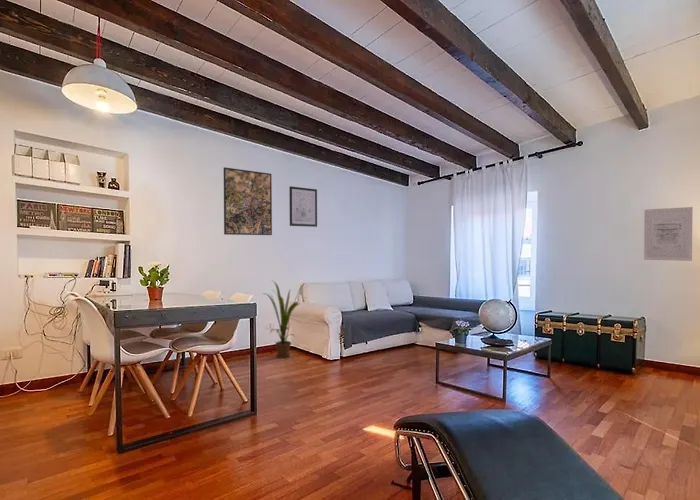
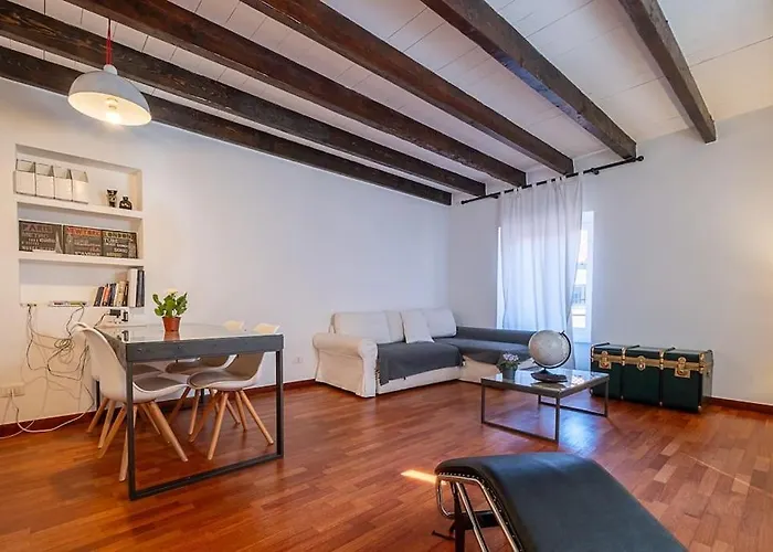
- wall art (667, 234)
- house plant (278, 318)
- wall art (303, 207)
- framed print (248, 202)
